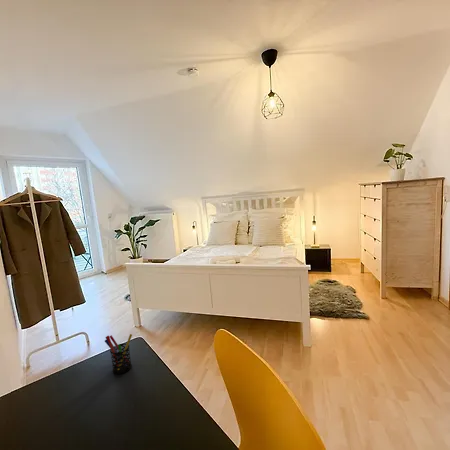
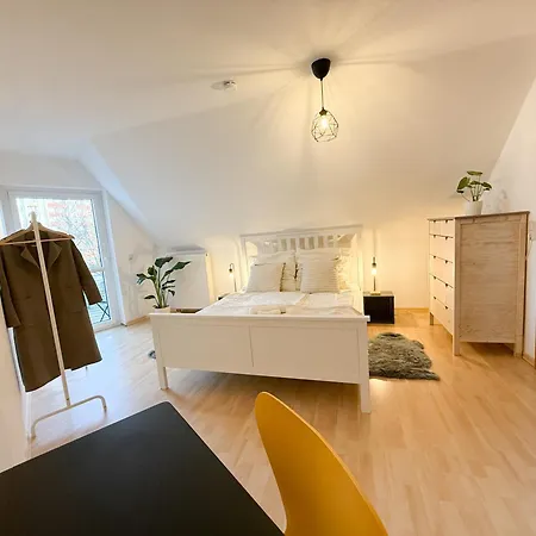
- pen holder (119, 352)
